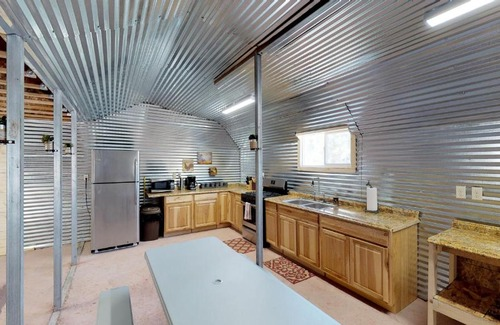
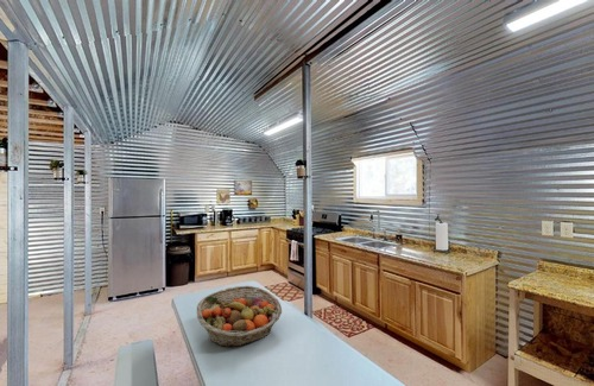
+ fruit basket (240, 314)
